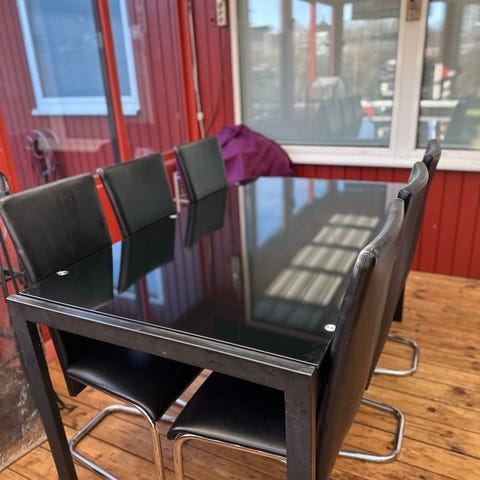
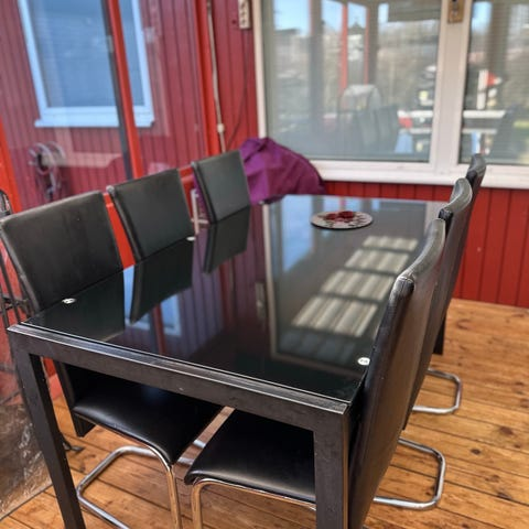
+ plate (341, 218)
